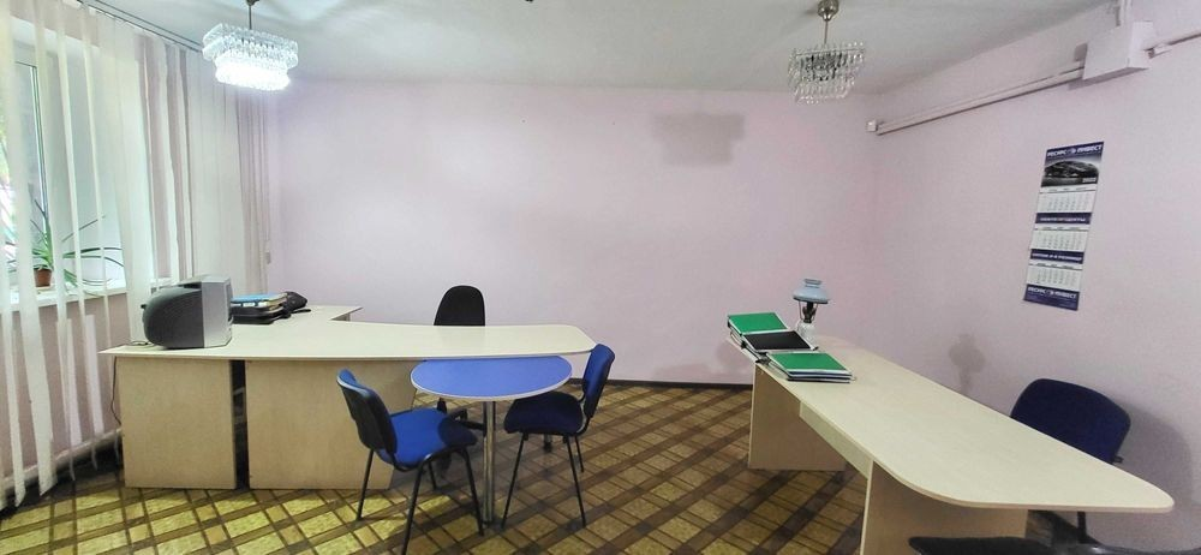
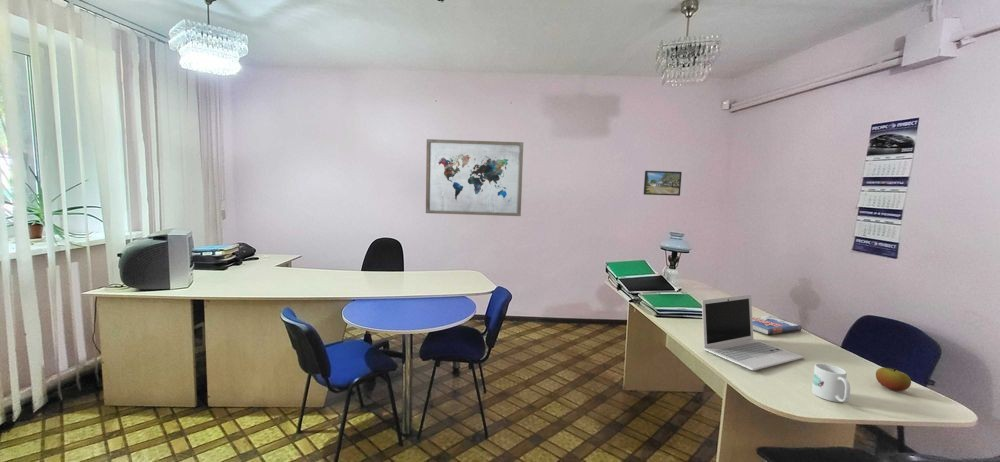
+ laptop (751, 328)
+ book (768, 324)
+ apple (892, 378)
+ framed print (662, 183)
+ wall art (474, 178)
+ mug (833, 384)
